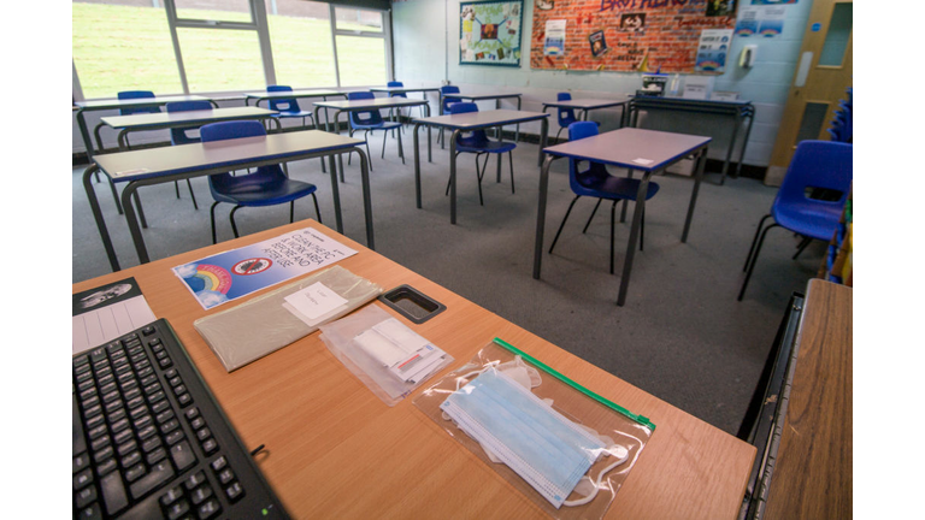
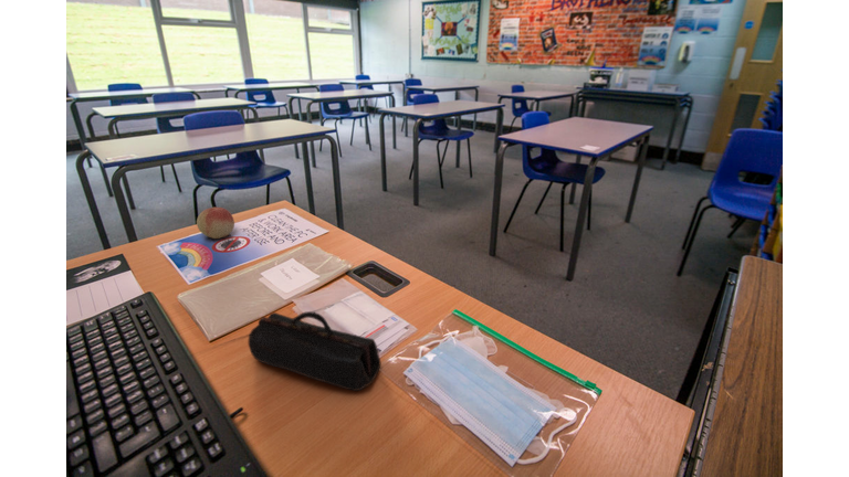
+ pencil case (312, 339)
+ fruit (214, 223)
